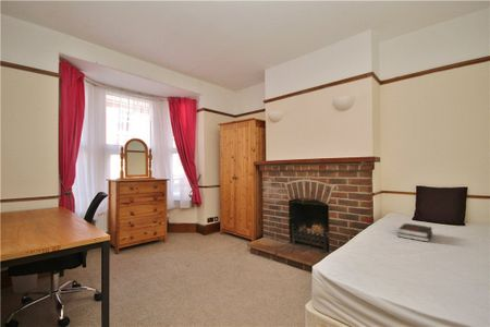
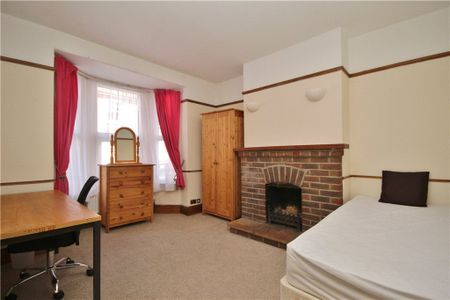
- book (415, 231)
